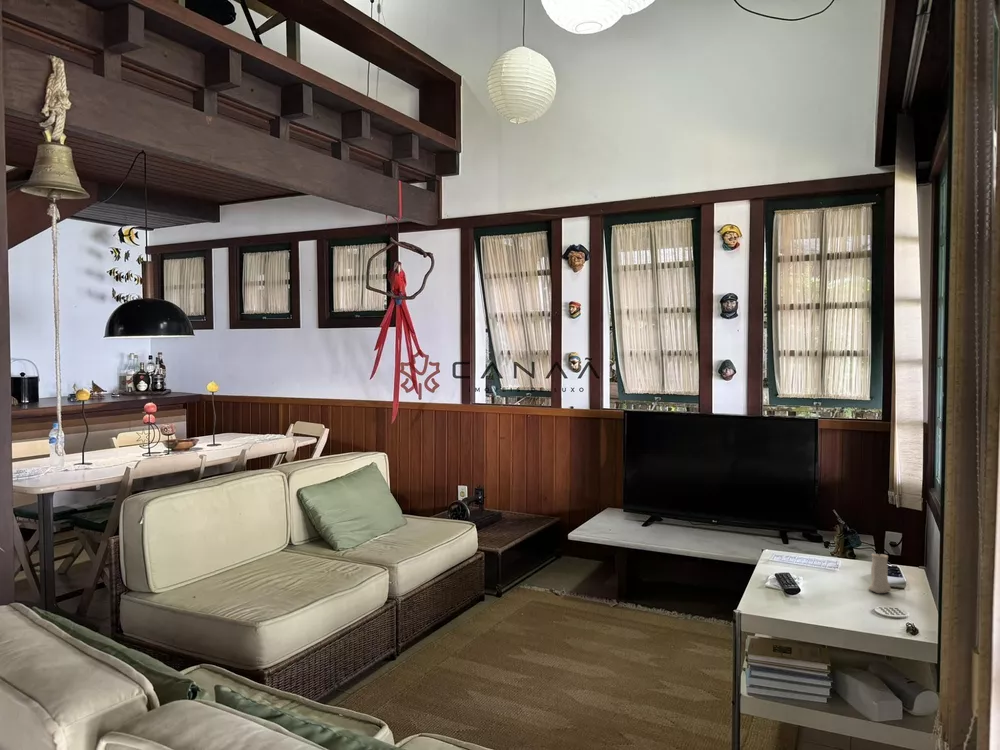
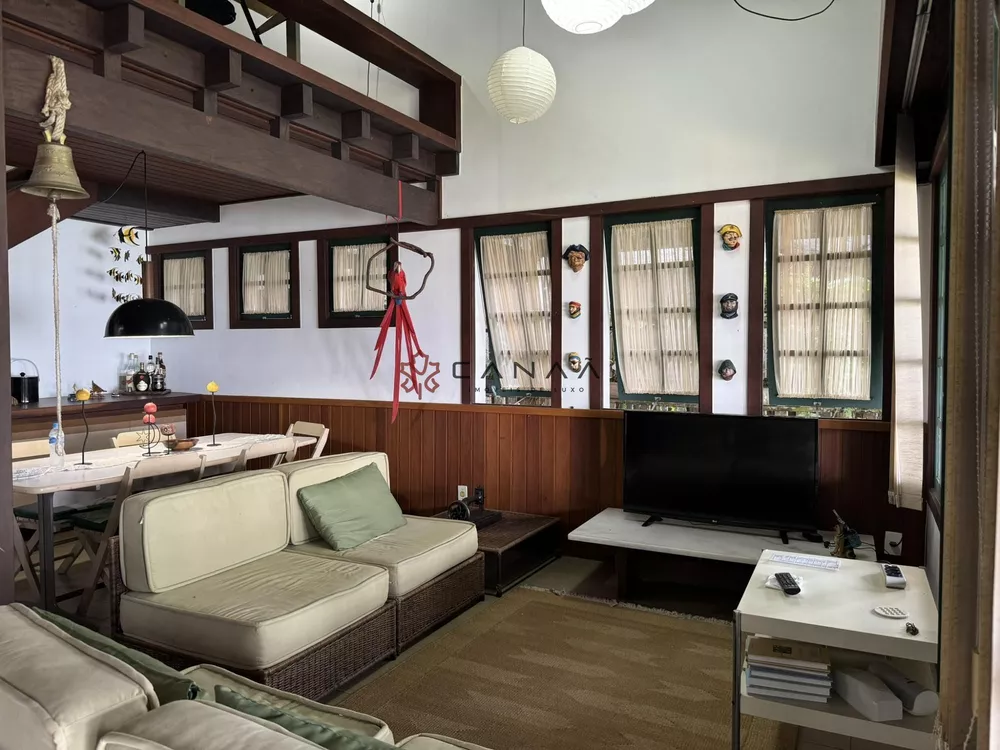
- candle (879, 570)
